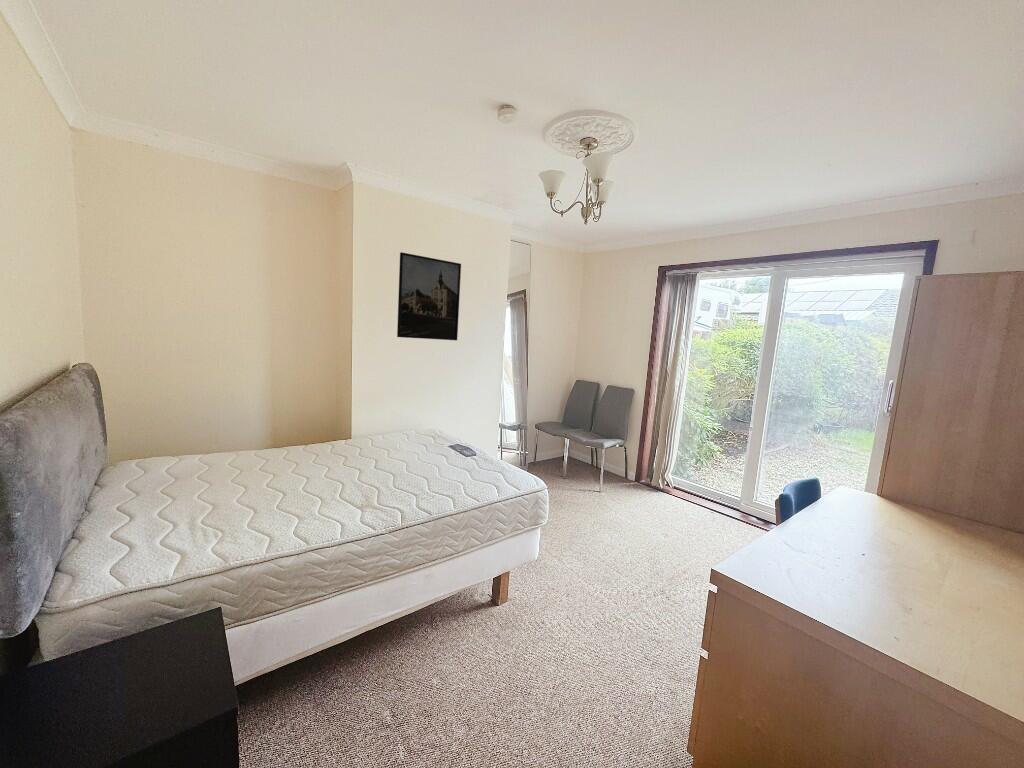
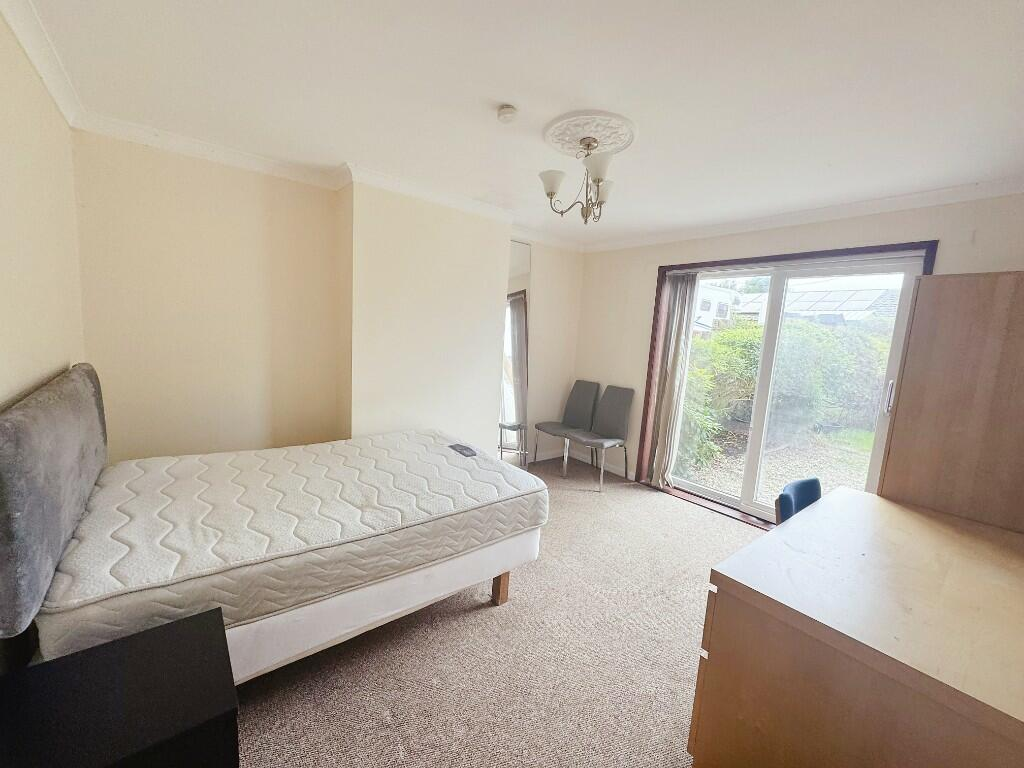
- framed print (430, 299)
